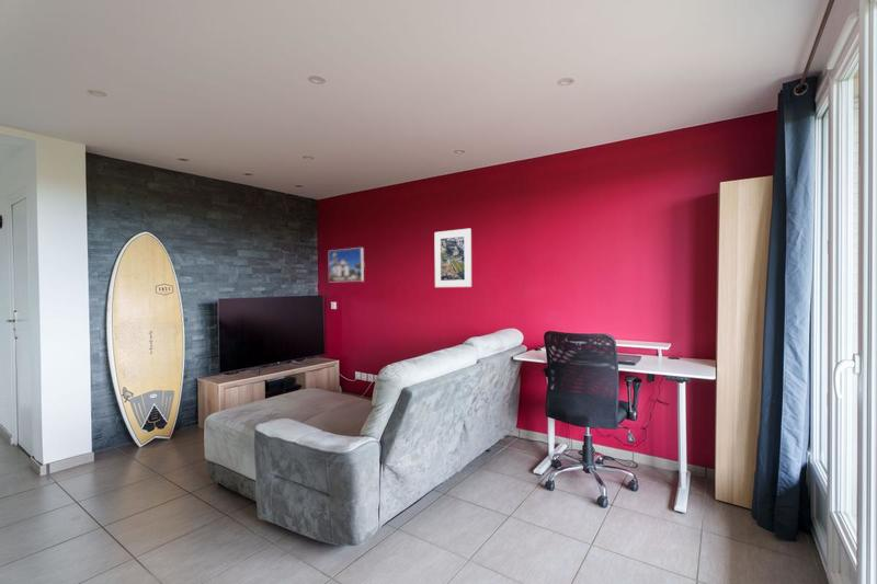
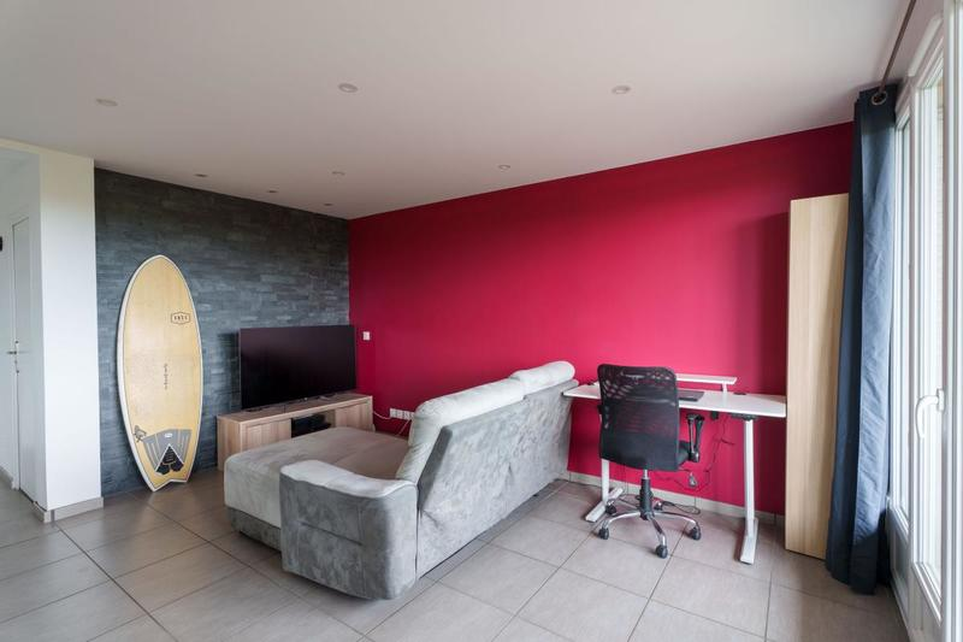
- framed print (345, 265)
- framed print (452, 259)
